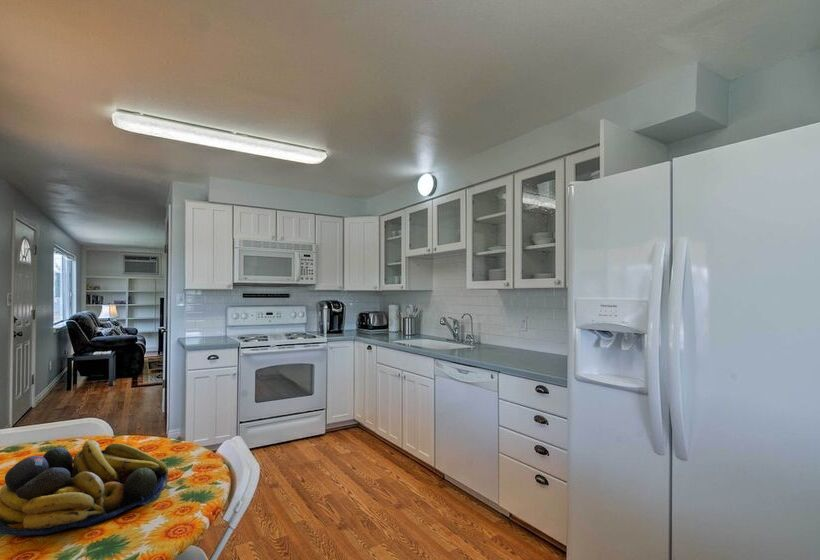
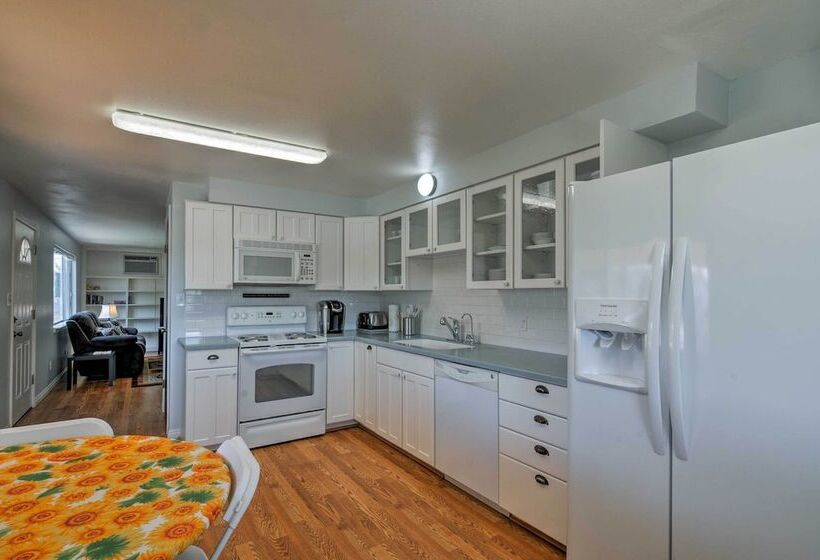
- fruit bowl (84, 472)
